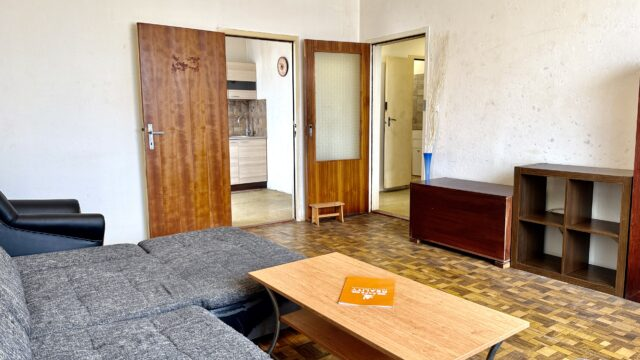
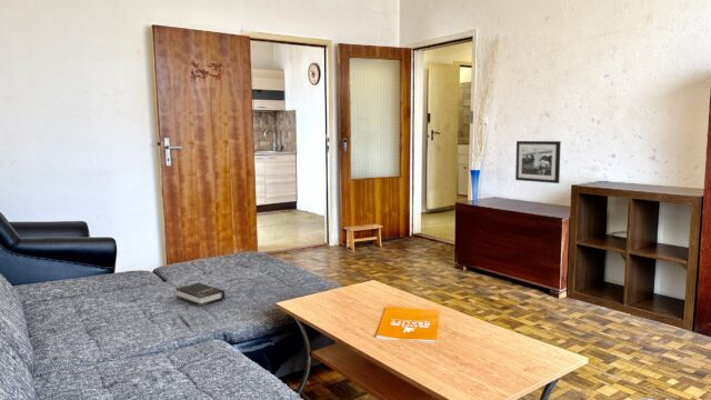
+ picture frame (537, 161)
+ hardback book (200, 293)
